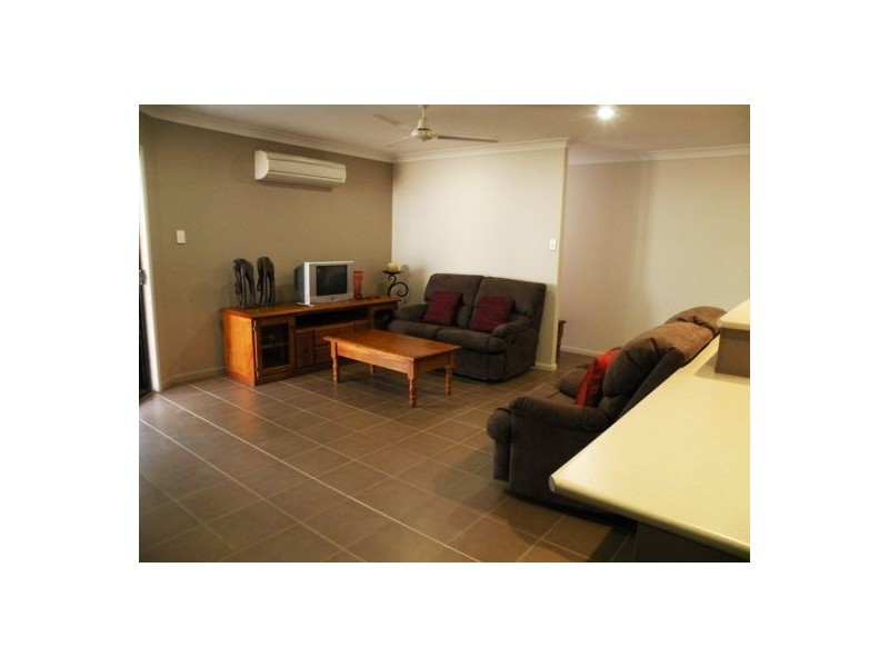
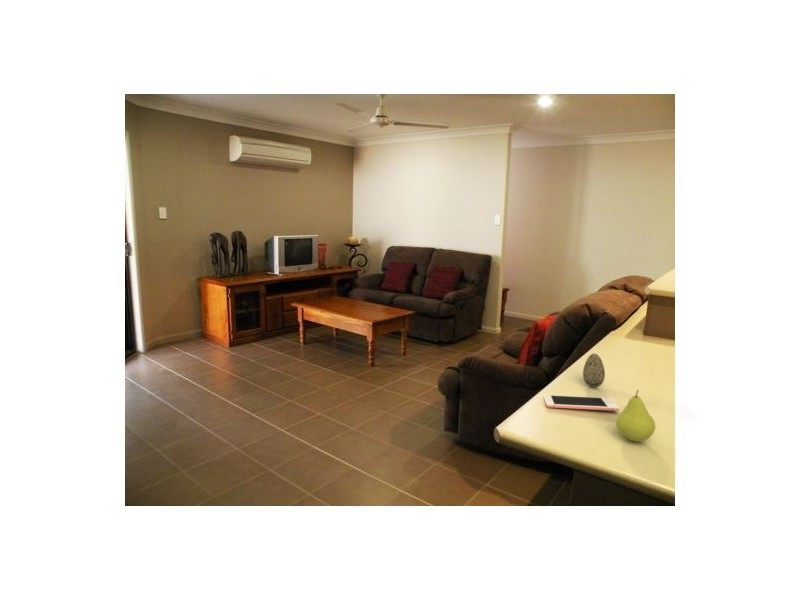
+ decorative egg (593, 370)
+ cell phone (579, 402)
+ fruit (635, 415)
